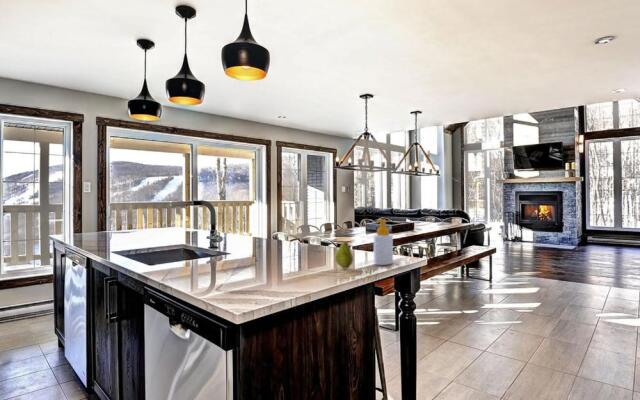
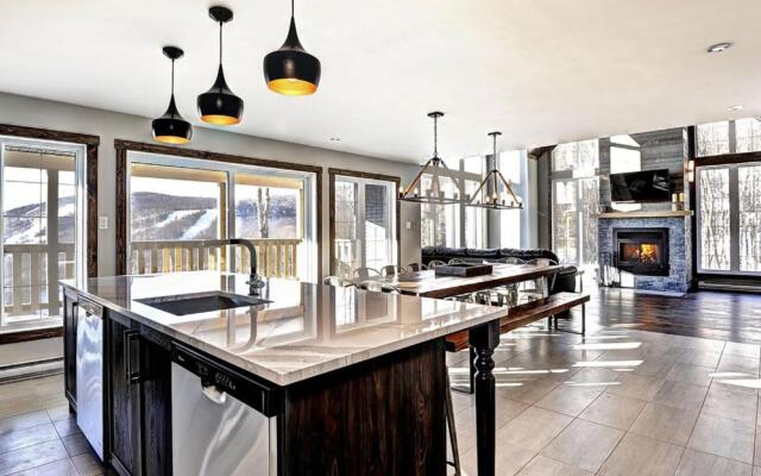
- fruit (344, 254)
- soap bottle (383, 241)
